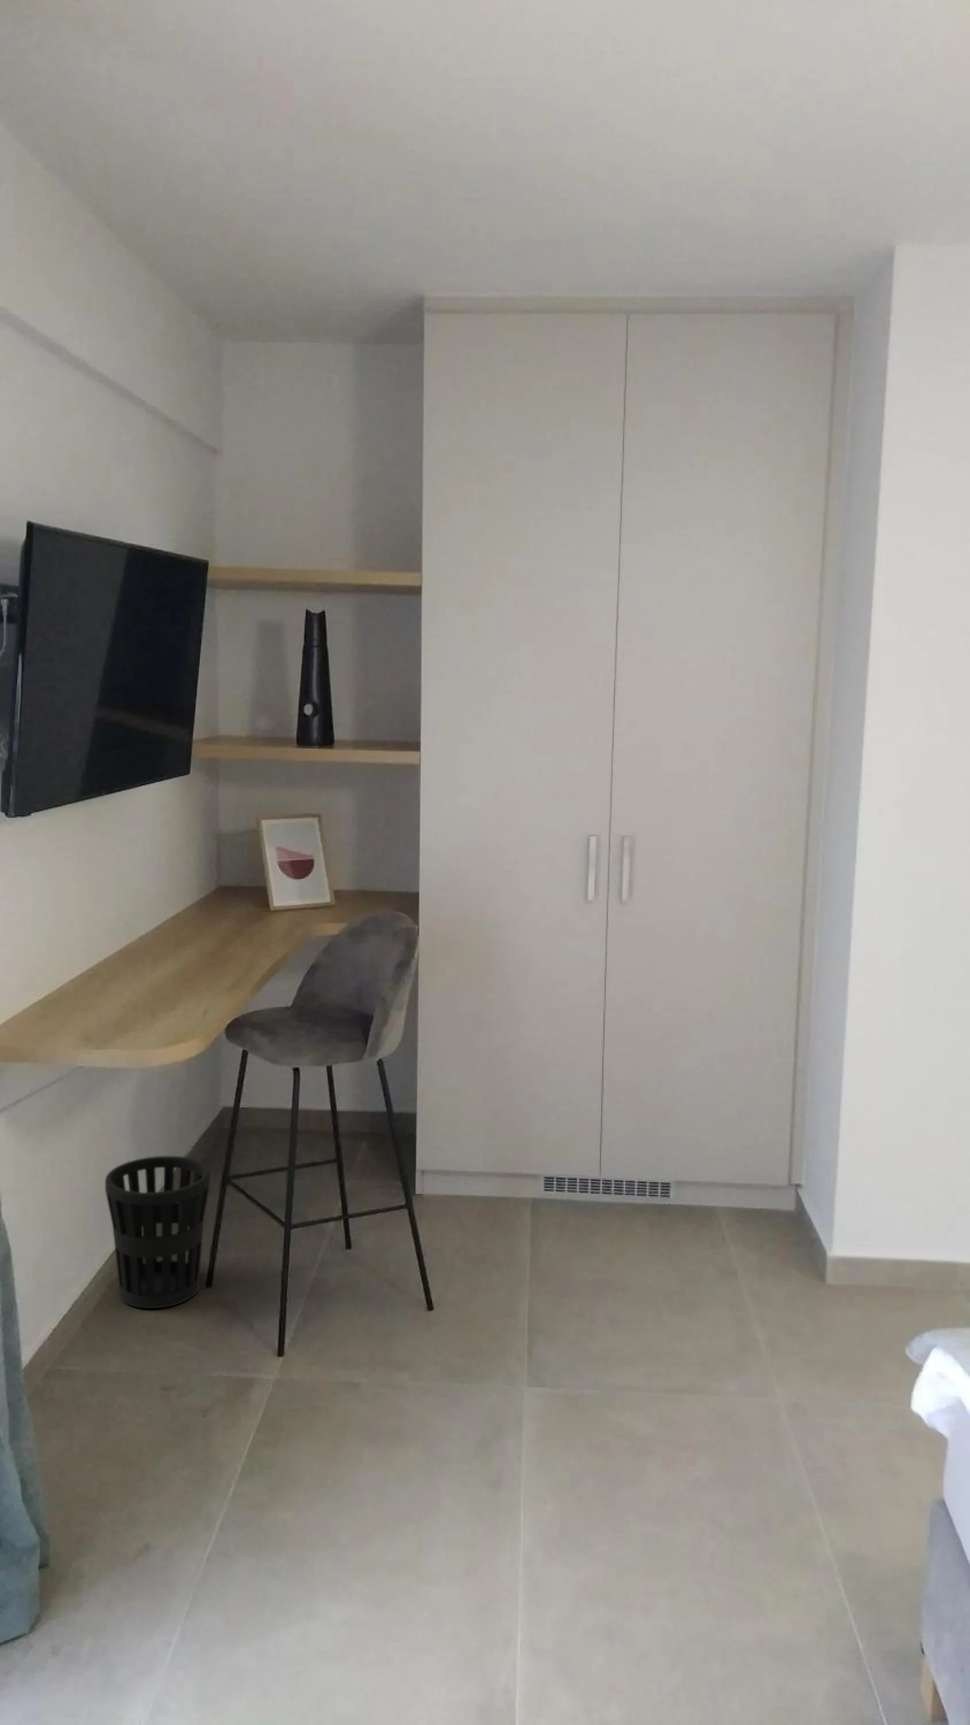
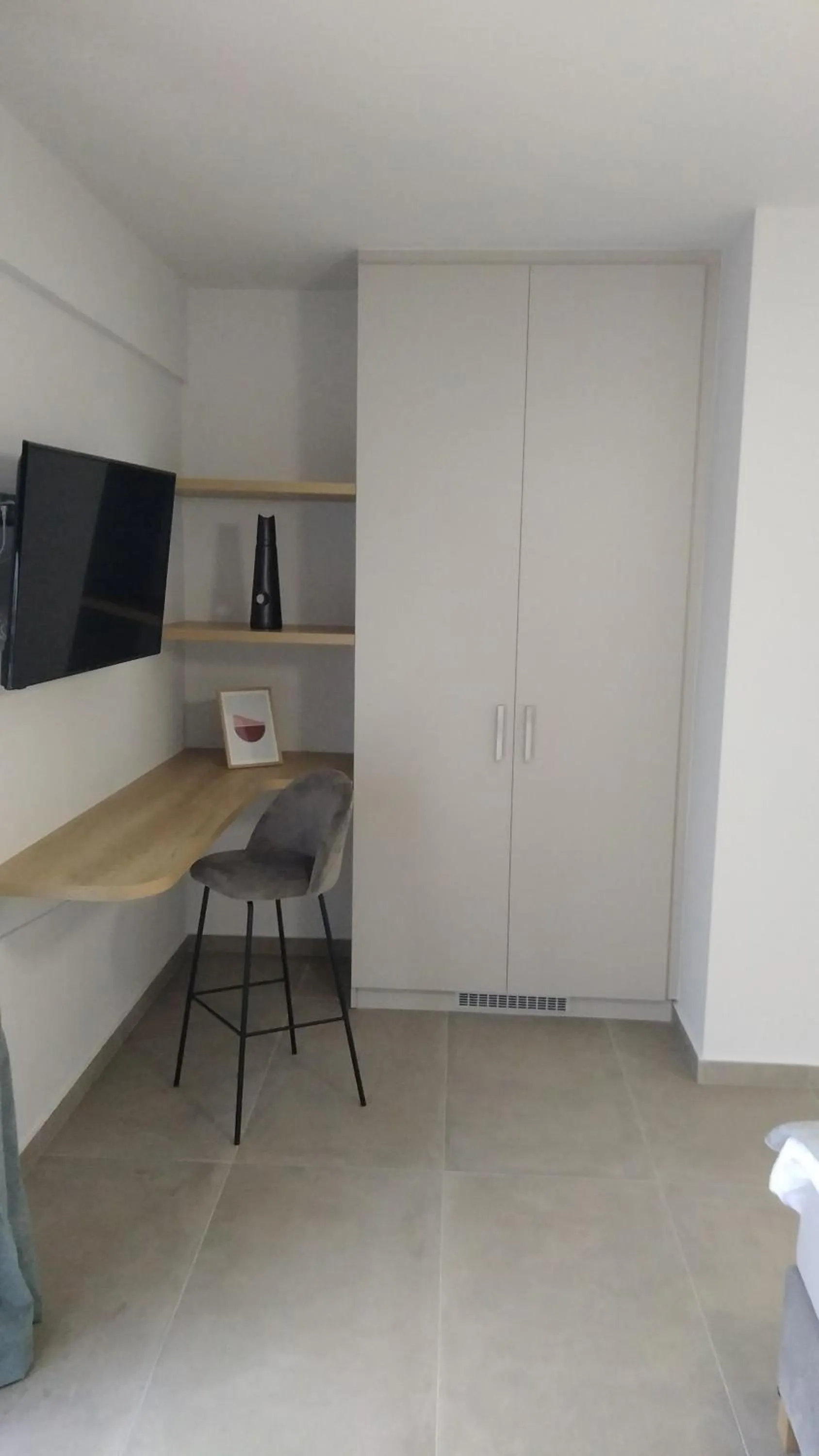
- wastebasket (161, 1232)
